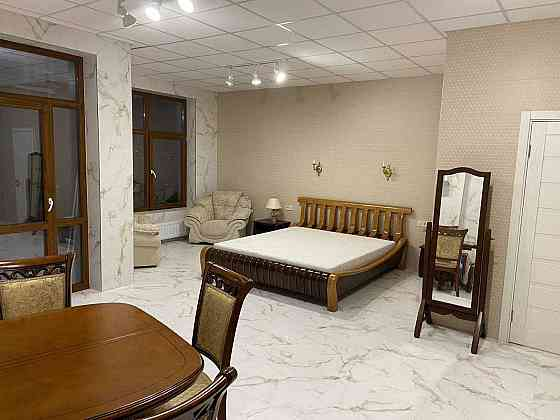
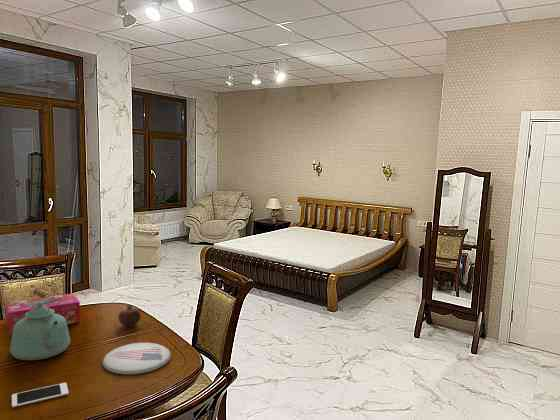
+ kettle (42, 322)
+ plate (137, 356)
+ cell phone (40, 394)
+ fruit (129, 315)
+ tissue box (46, 306)
